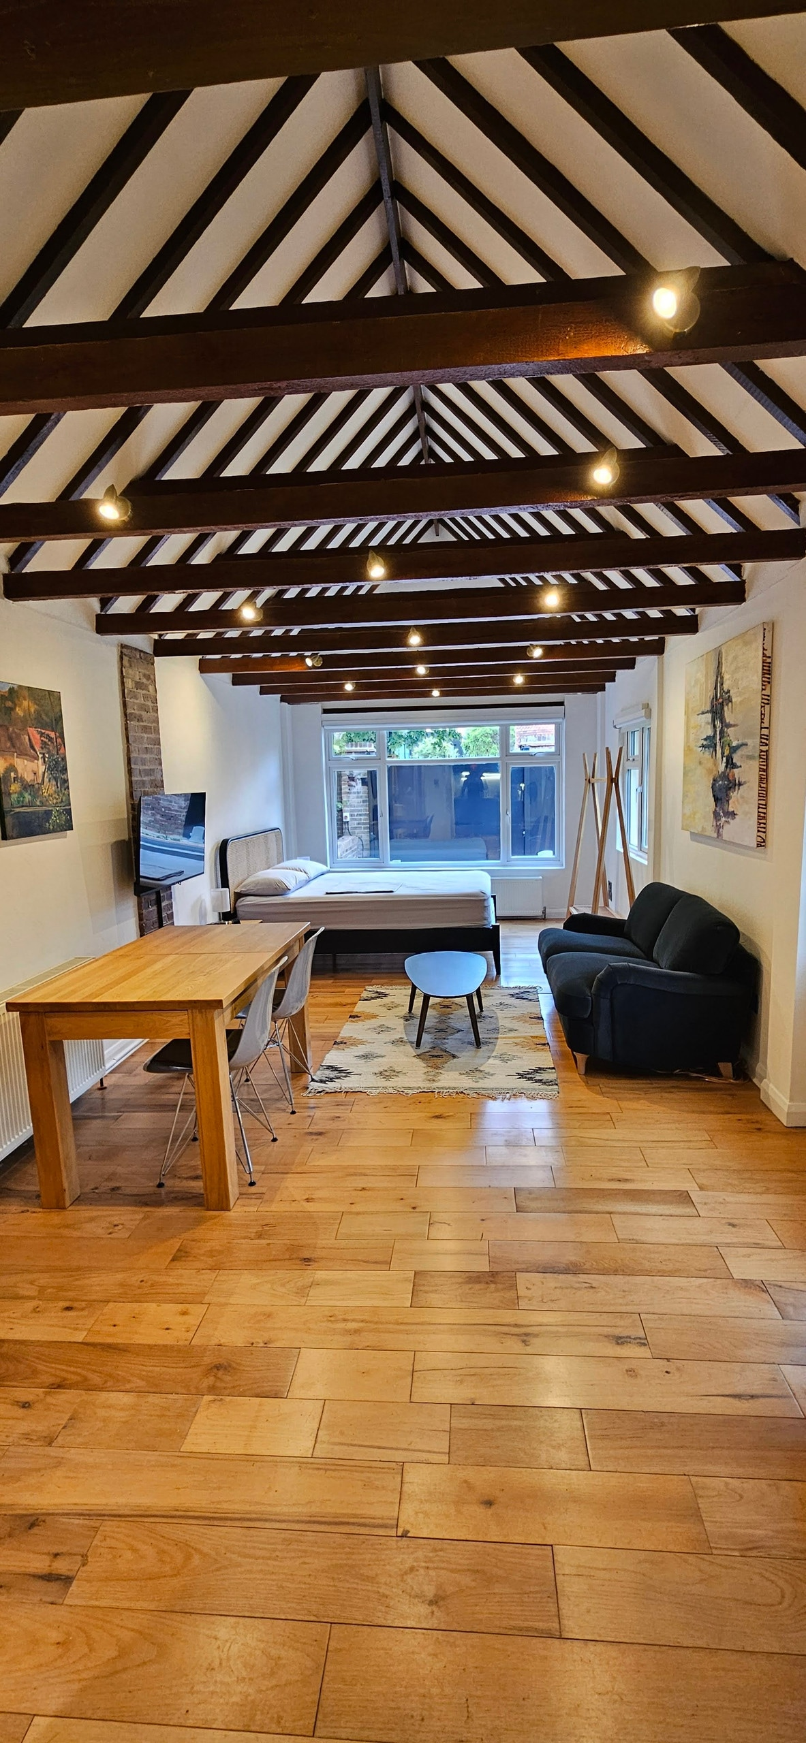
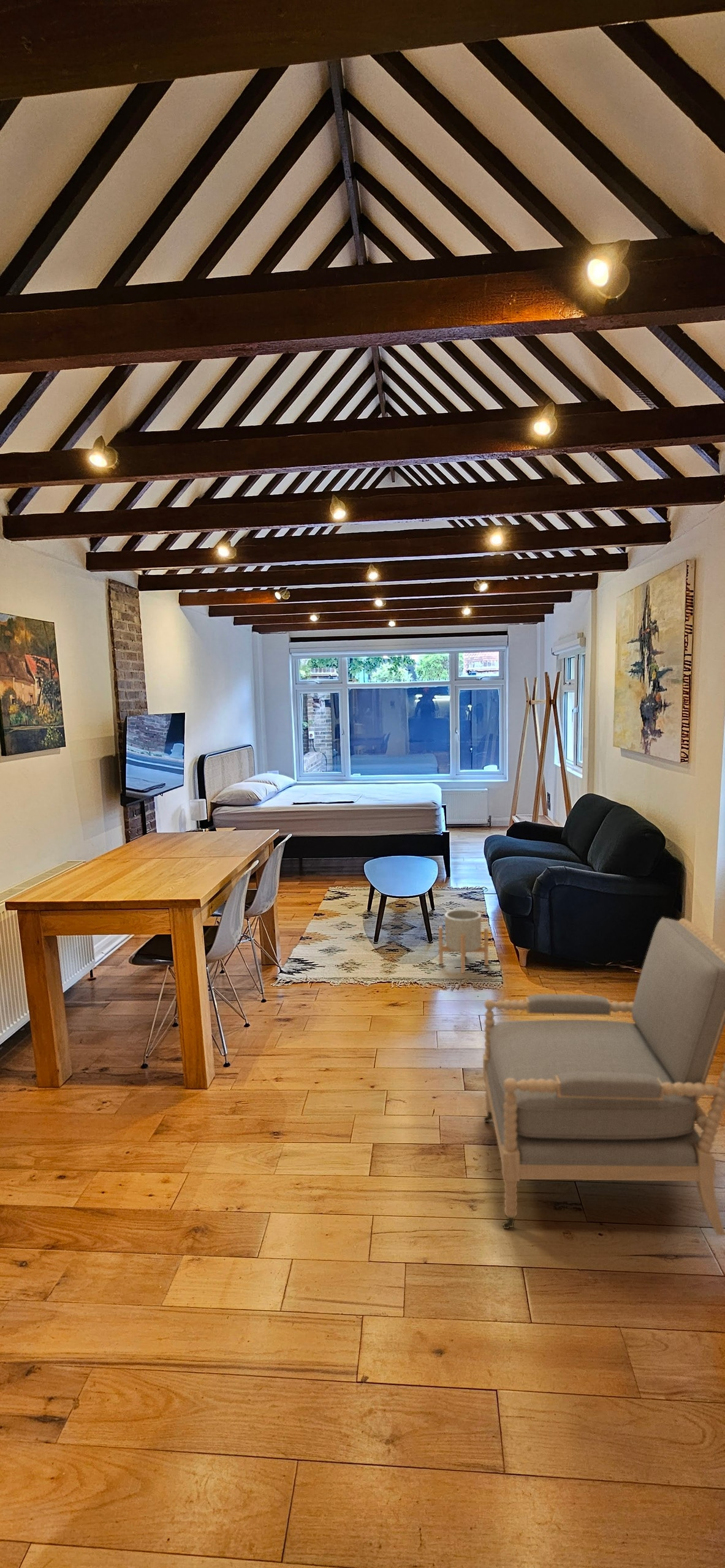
+ planter (463, 939)
+ armchair (604, 1057)
